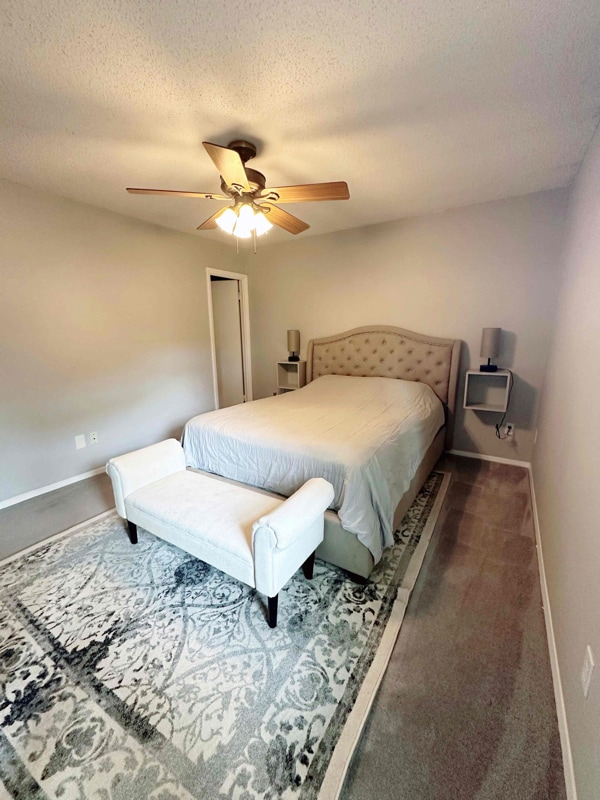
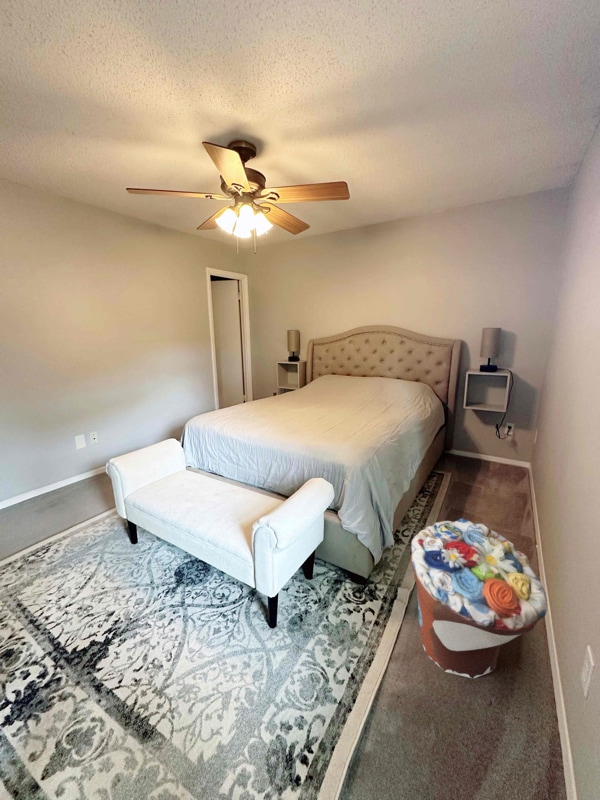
+ flower pot (468, 600)
